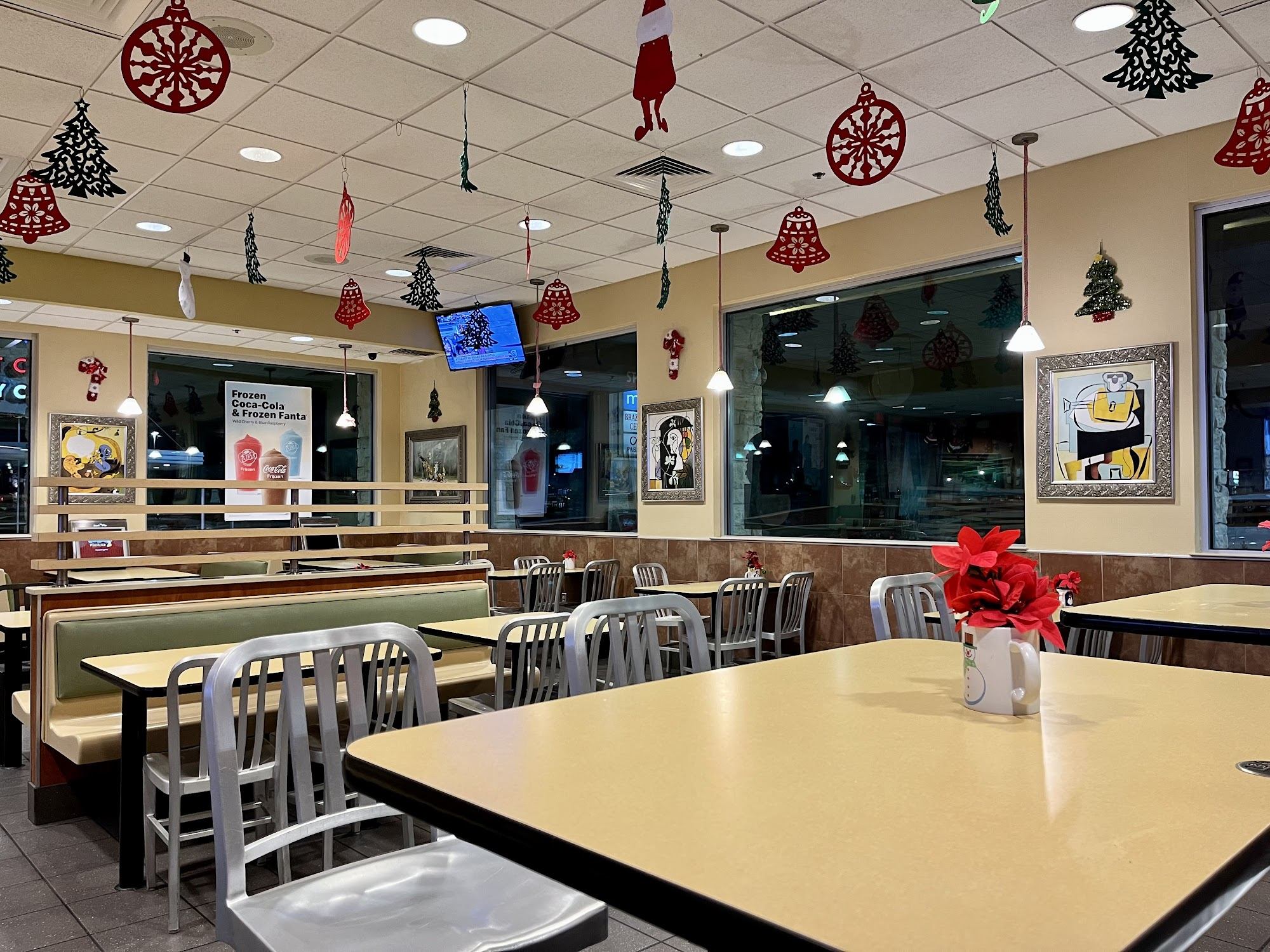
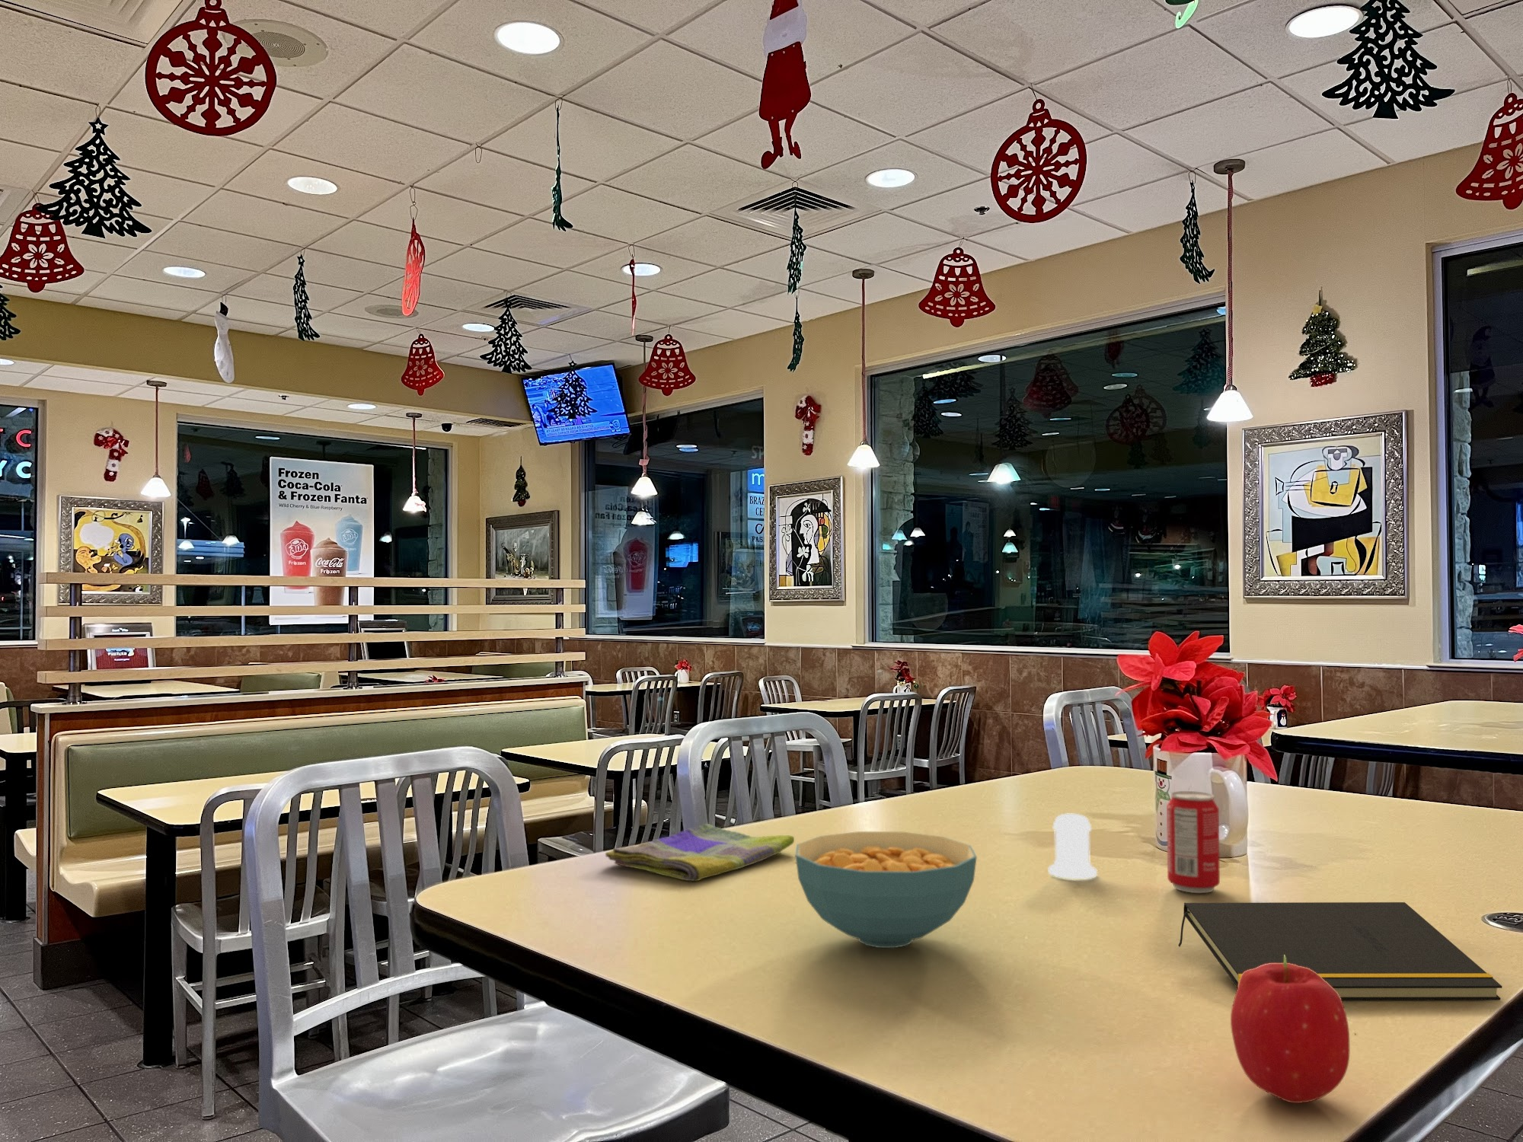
+ notepad (1331, 948)
+ salt shaker (1072, 843)
+ dish towel (702, 849)
+ fruit (1289, 1026)
+ beverage can (1192, 841)
+ cereal bowl (884, 895)
